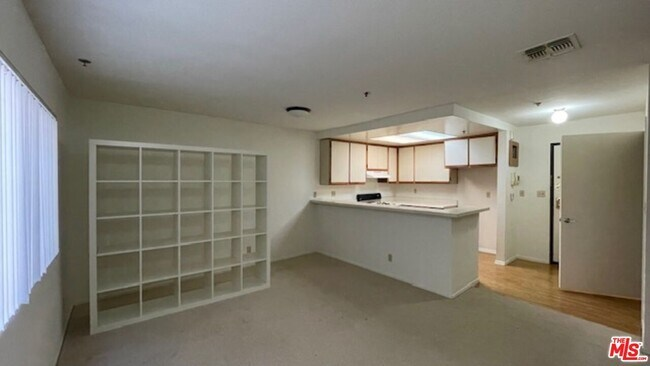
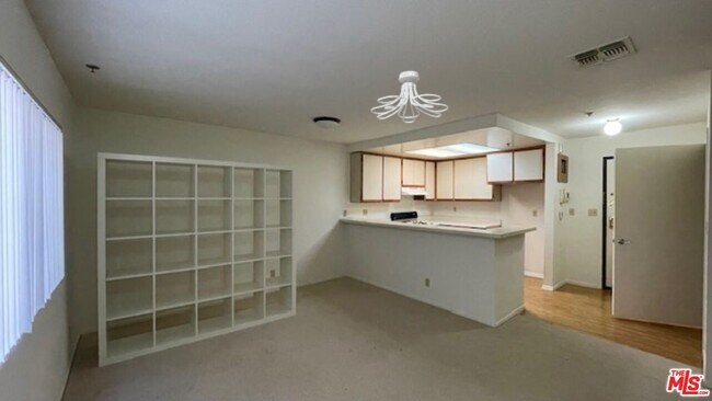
+ ceiling light fixture (407, 95)
